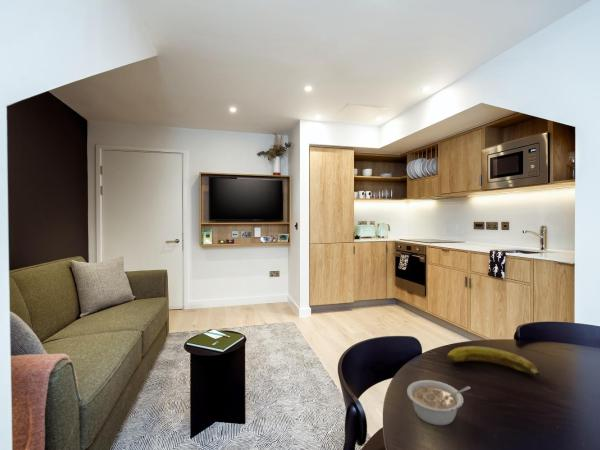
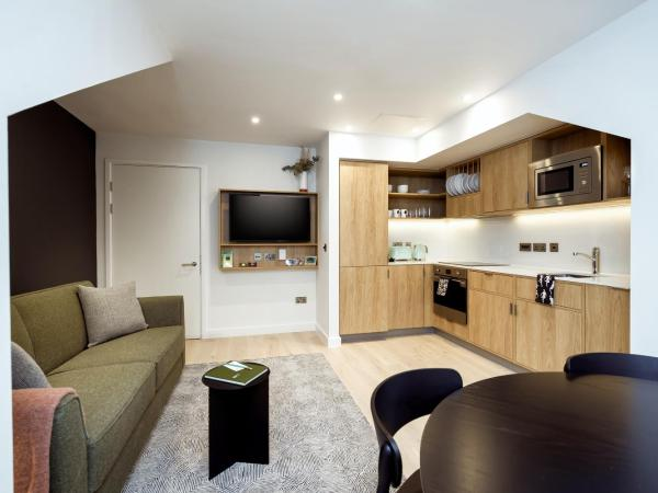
- legume (435, 400)
- banana (493, 361)
